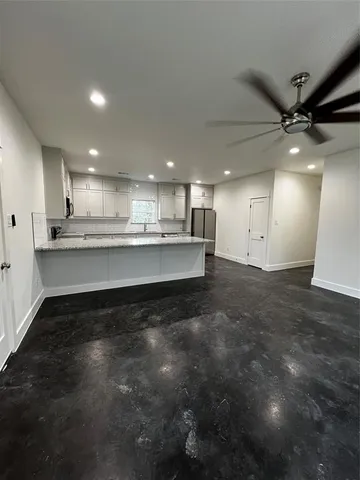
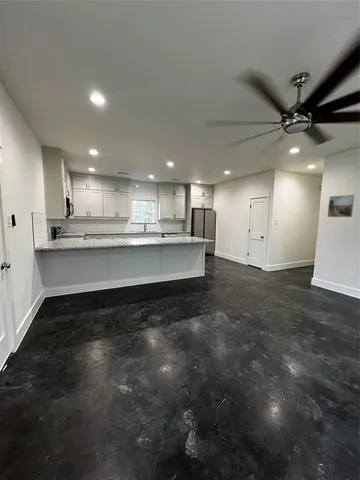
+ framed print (340, 206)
